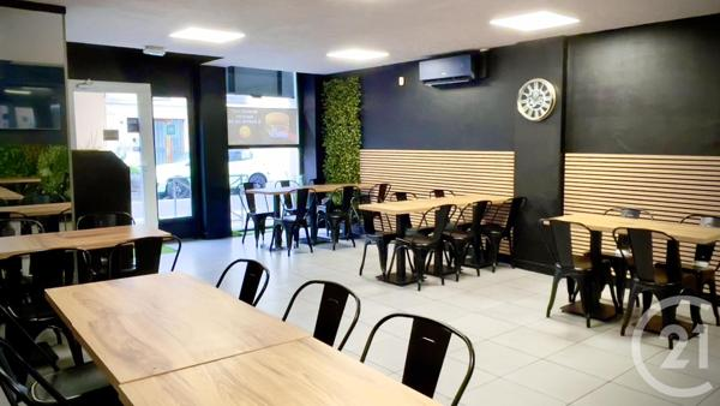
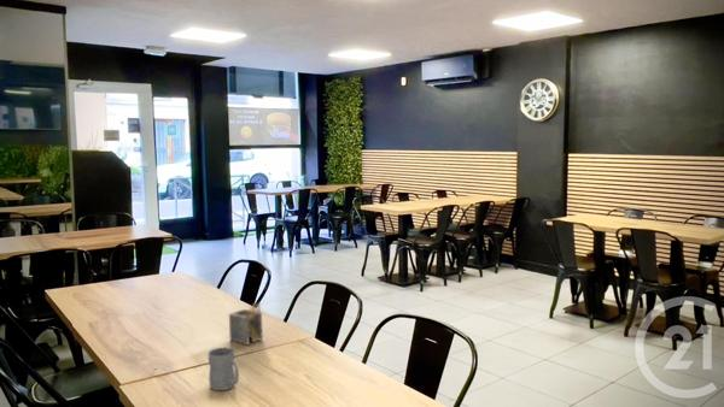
+ mug (224, 370)
+ napkin holder (245, 322)
